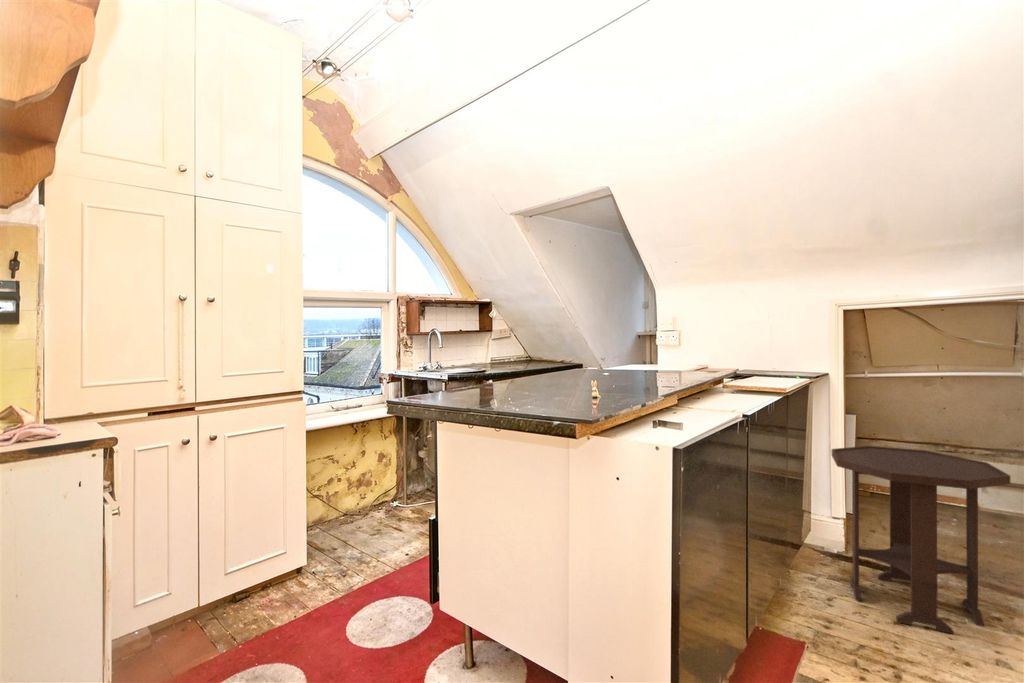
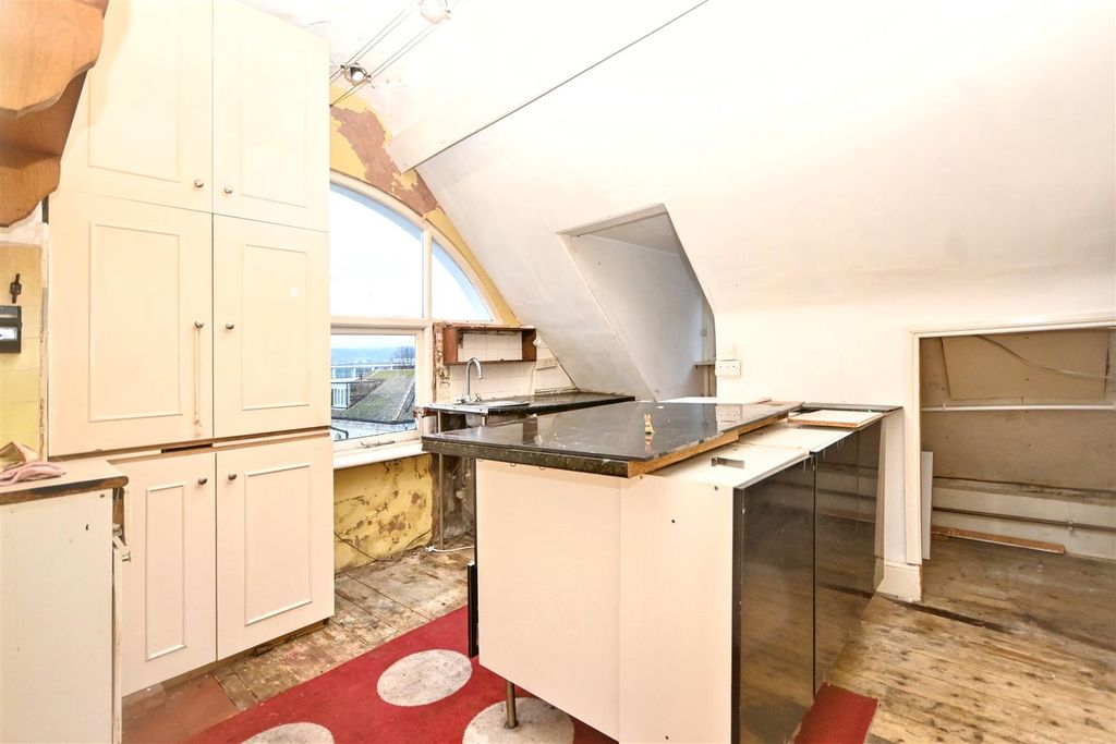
- side table (911, 531)
